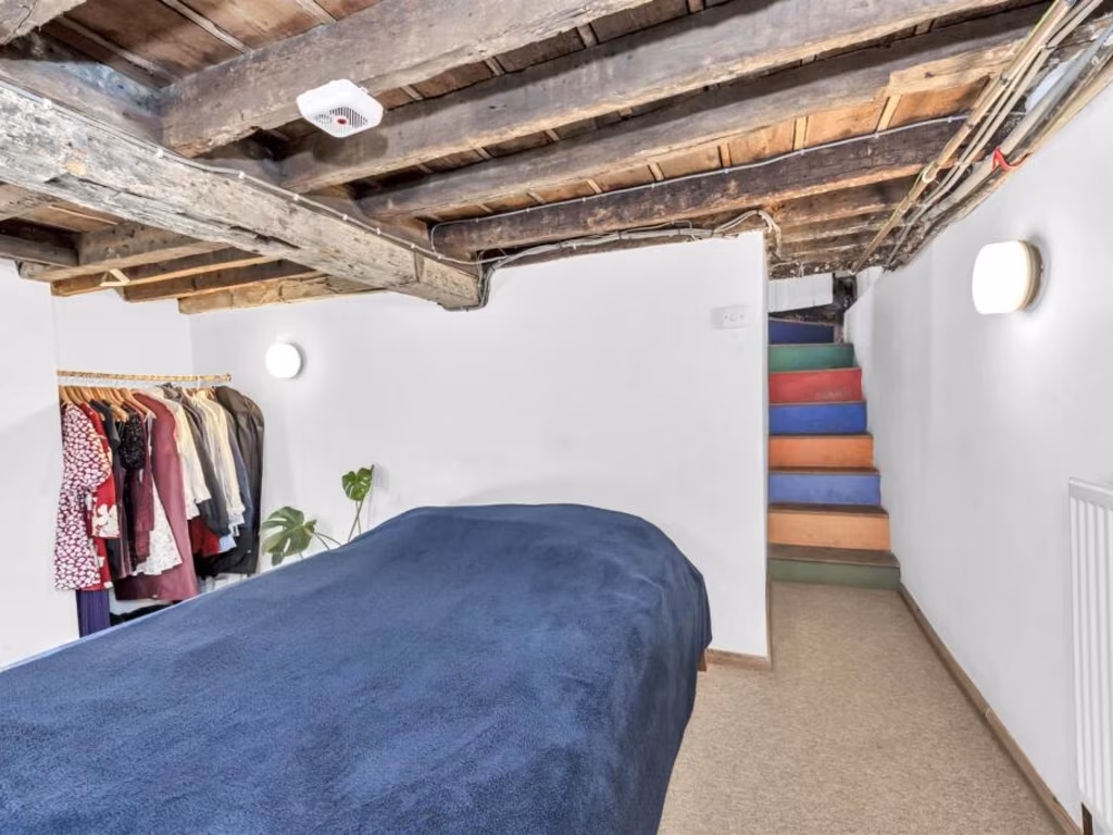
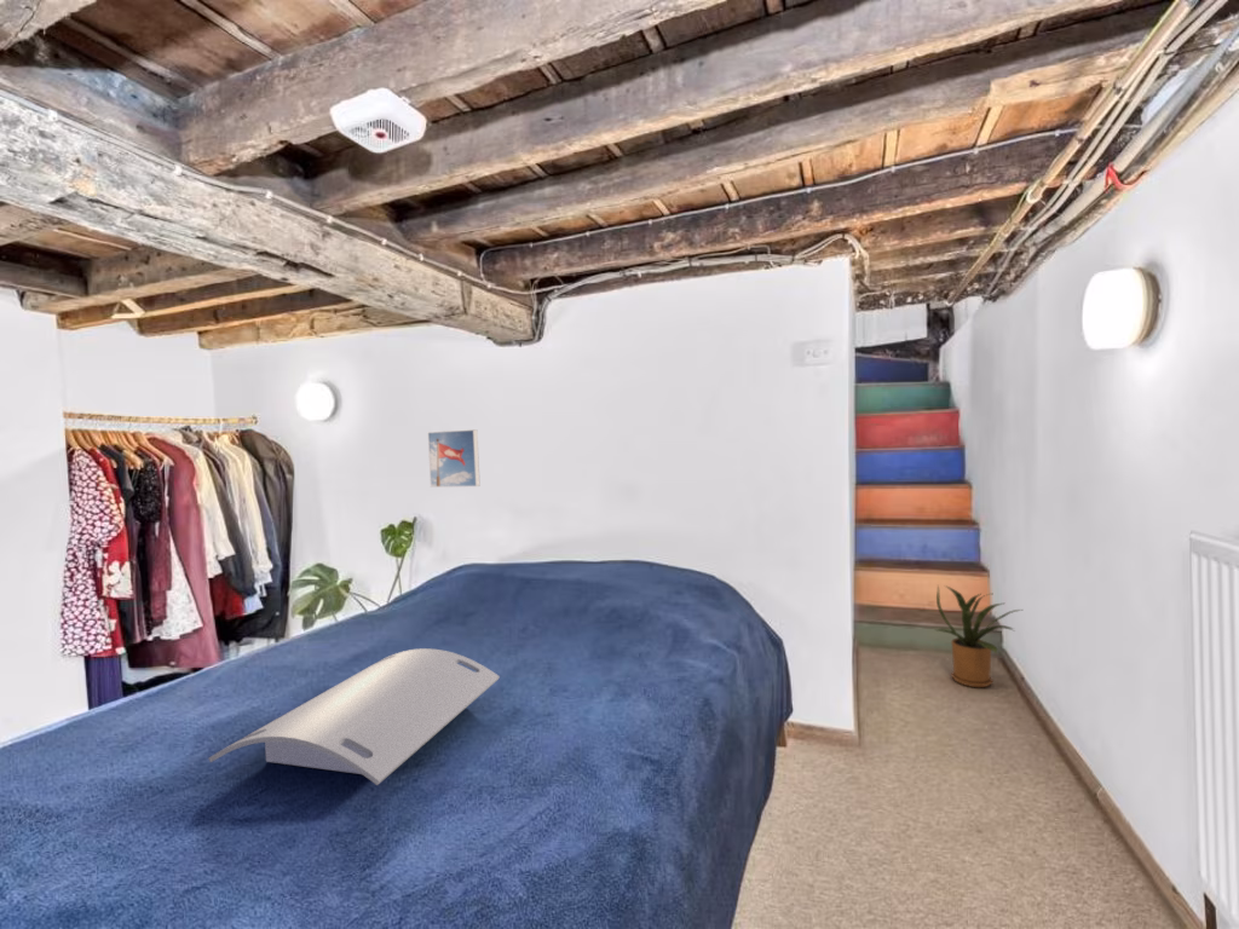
+ house plant (976, 633)
+ serving tray (373, 708)
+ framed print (453, 458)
